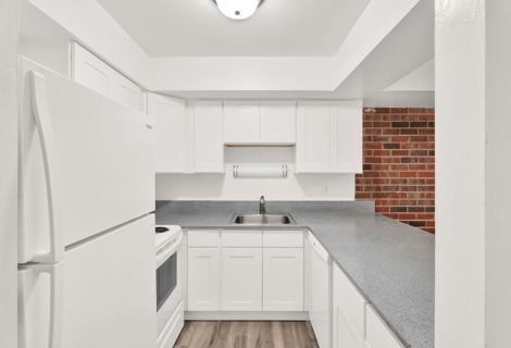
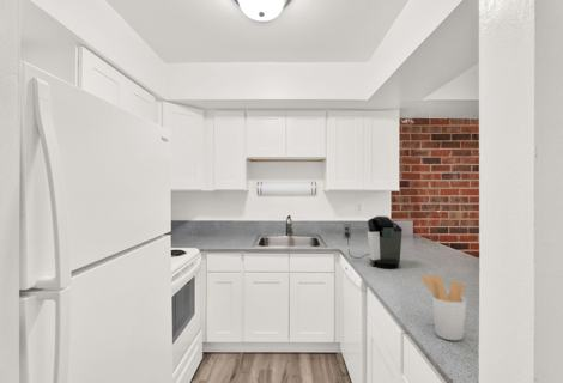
+ coffee maker (374, 239)
+ utensil holder (442, 304)
